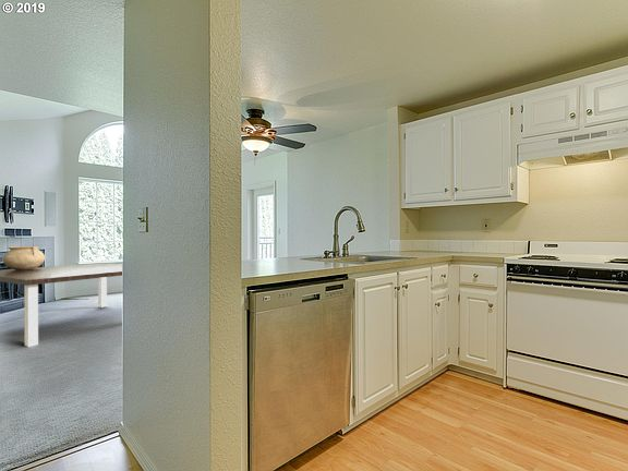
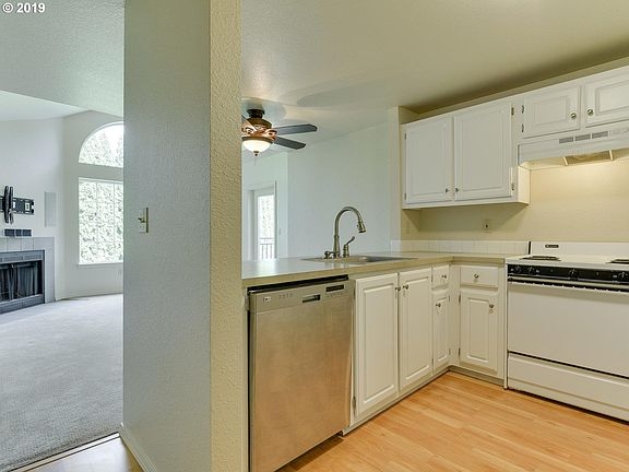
- ceramic pot (24, 257)
- dining table (71, 280)
